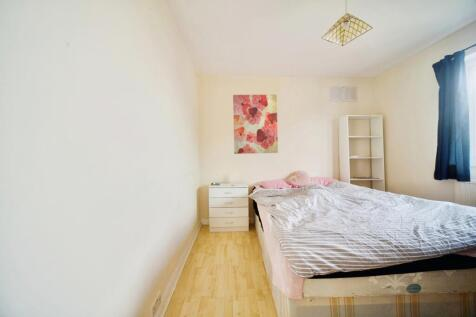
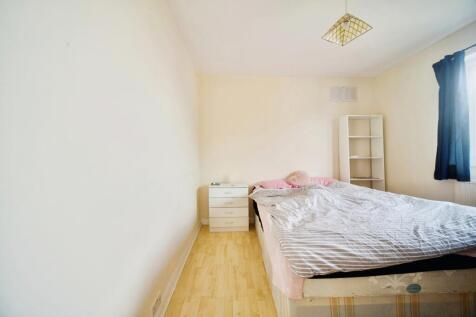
- wall art (255, 124)
